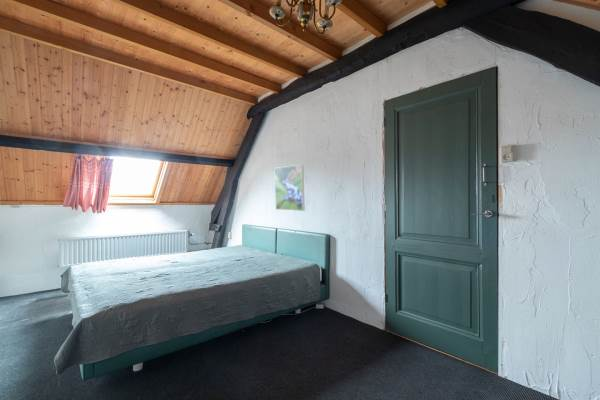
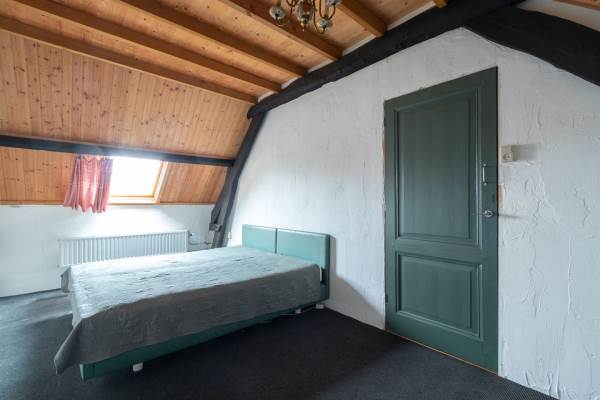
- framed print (288, 188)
